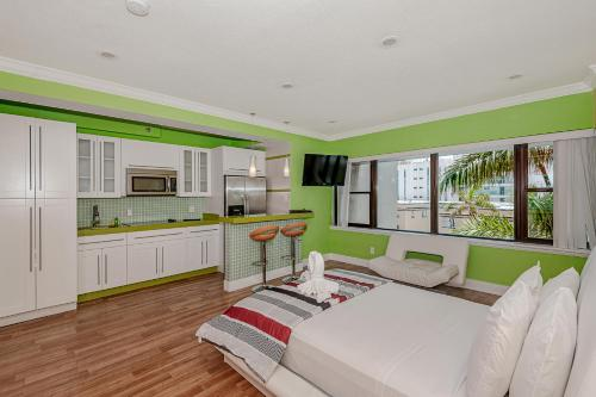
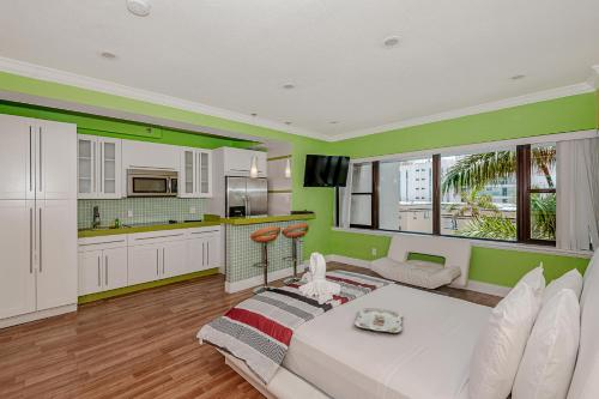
+ serving tray (379, 319)
